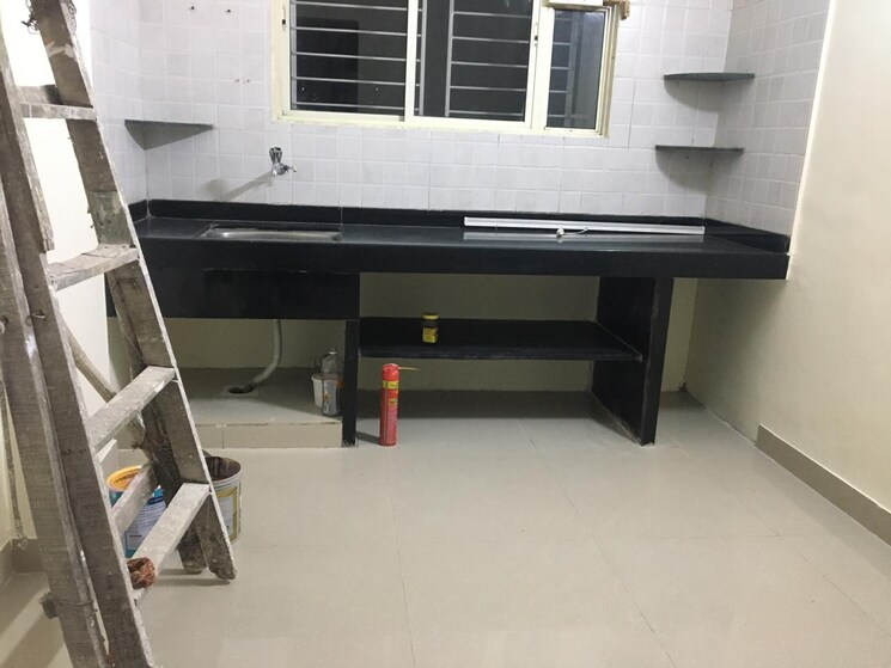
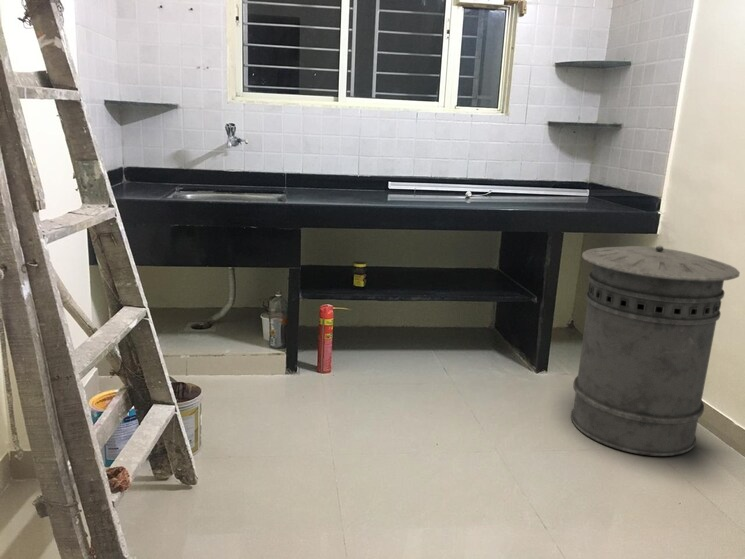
+ trash can (645, 339)
